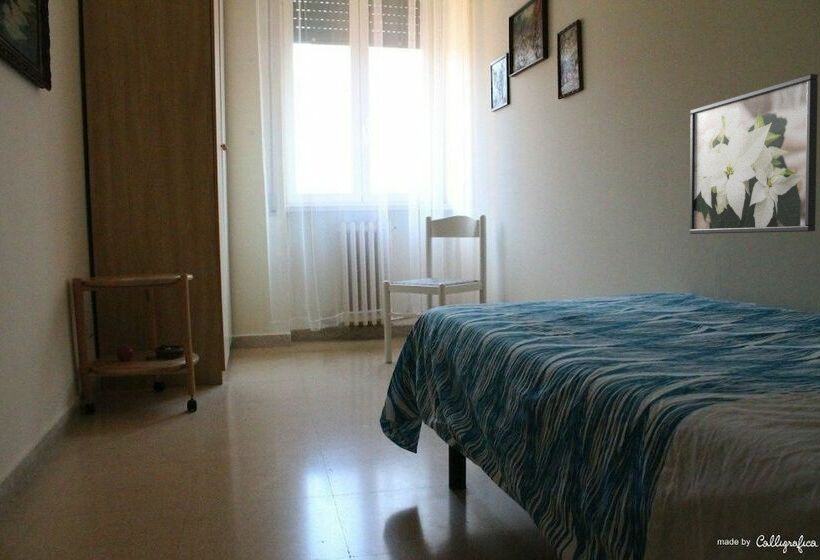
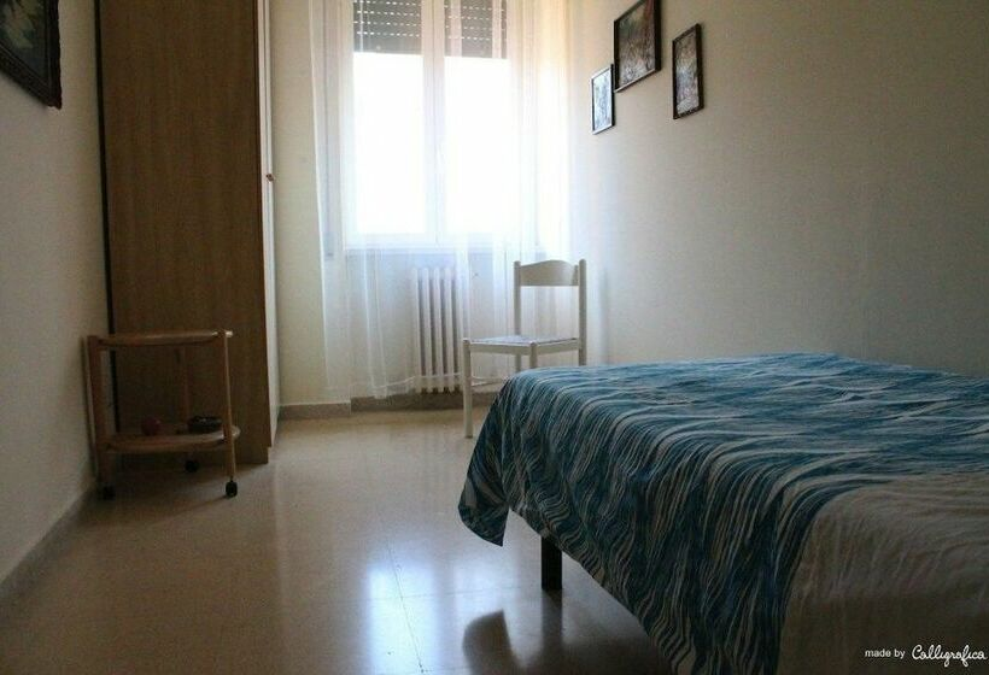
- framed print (745, 163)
